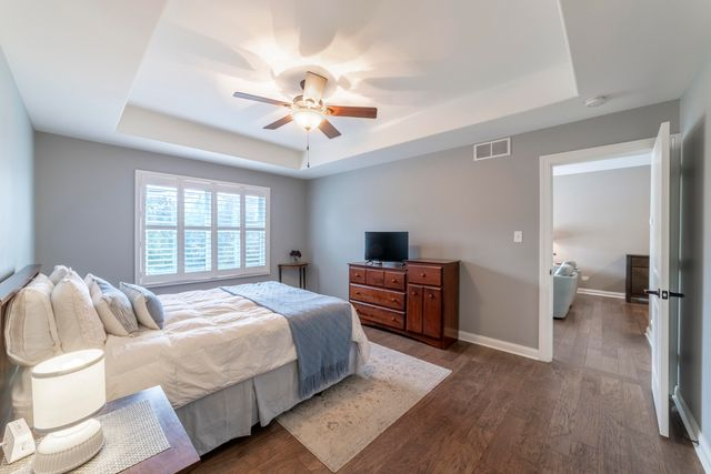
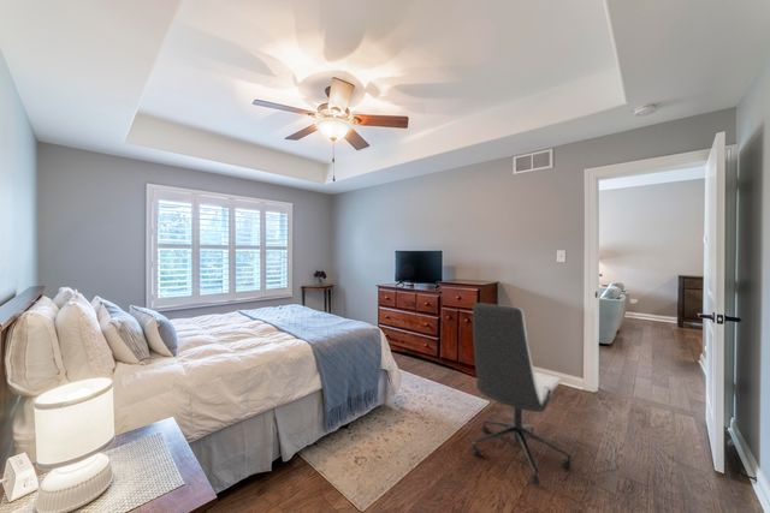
+ office chair (515, 377)
